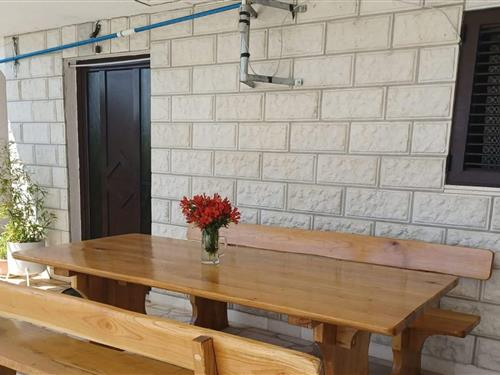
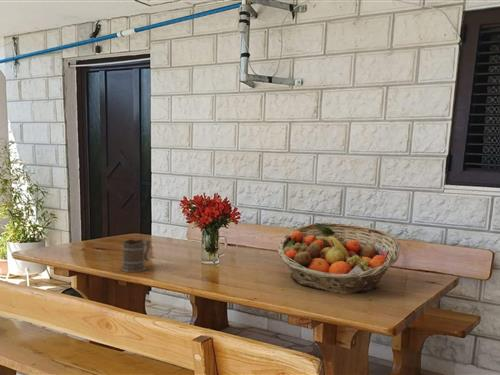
+ fruit basket (335, 255)
+ mug (137, 253)
